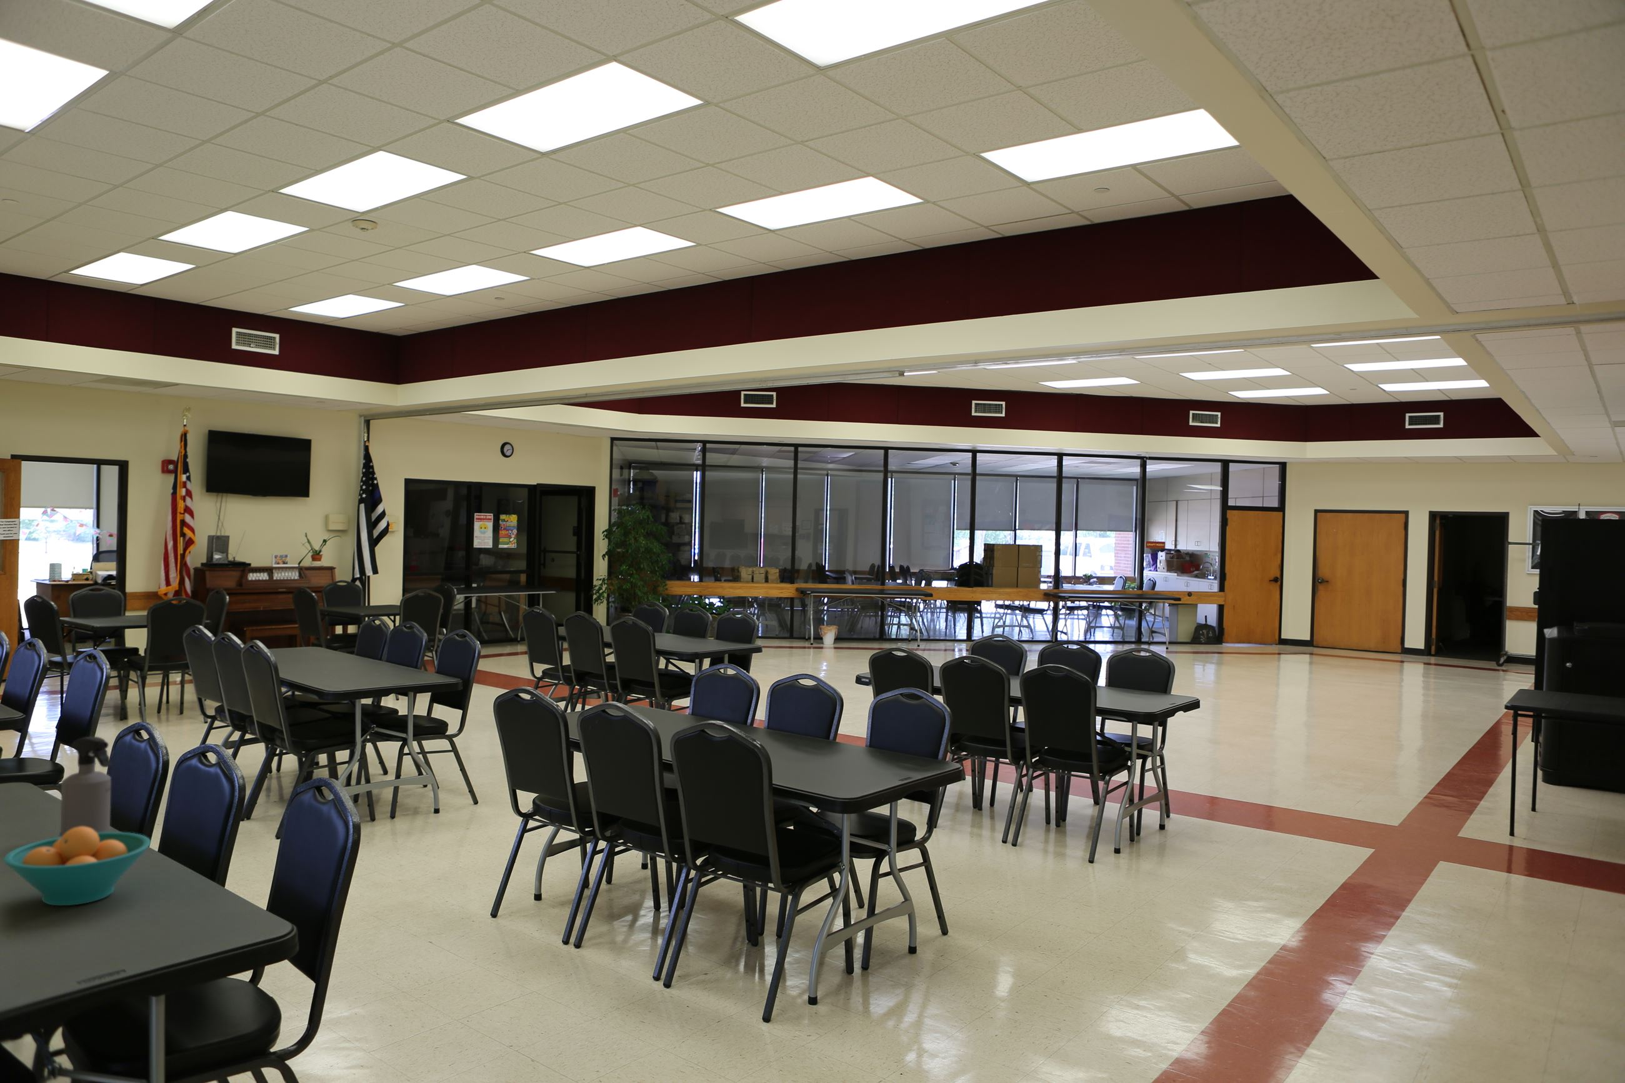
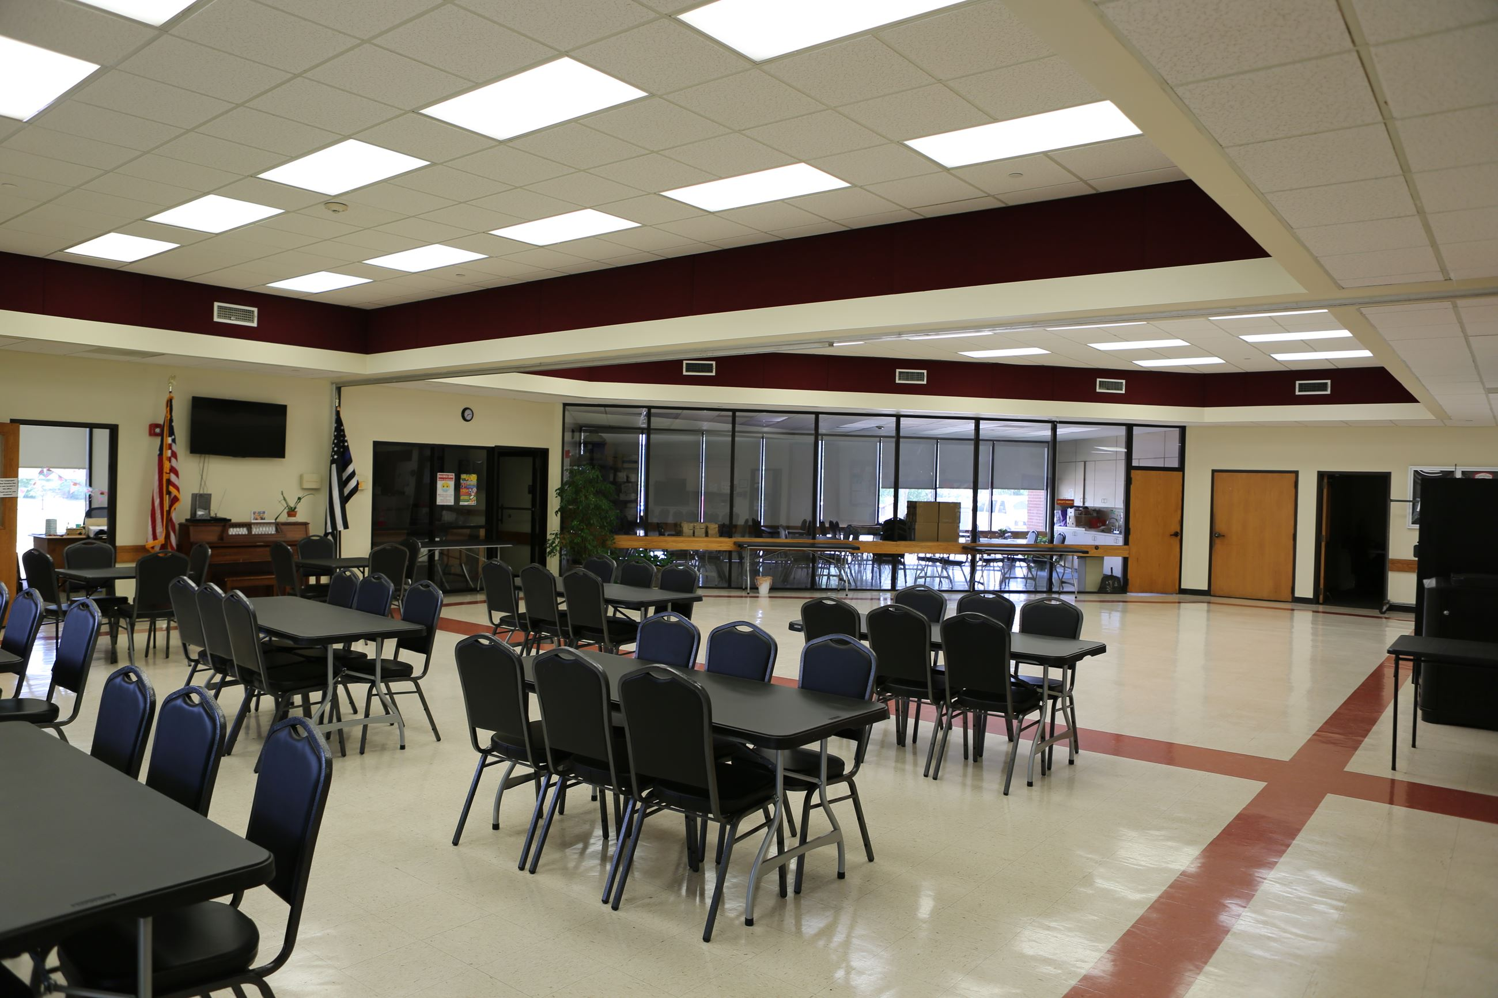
- spray bottle (88, 787)
- fruit bowl (79, 862)
